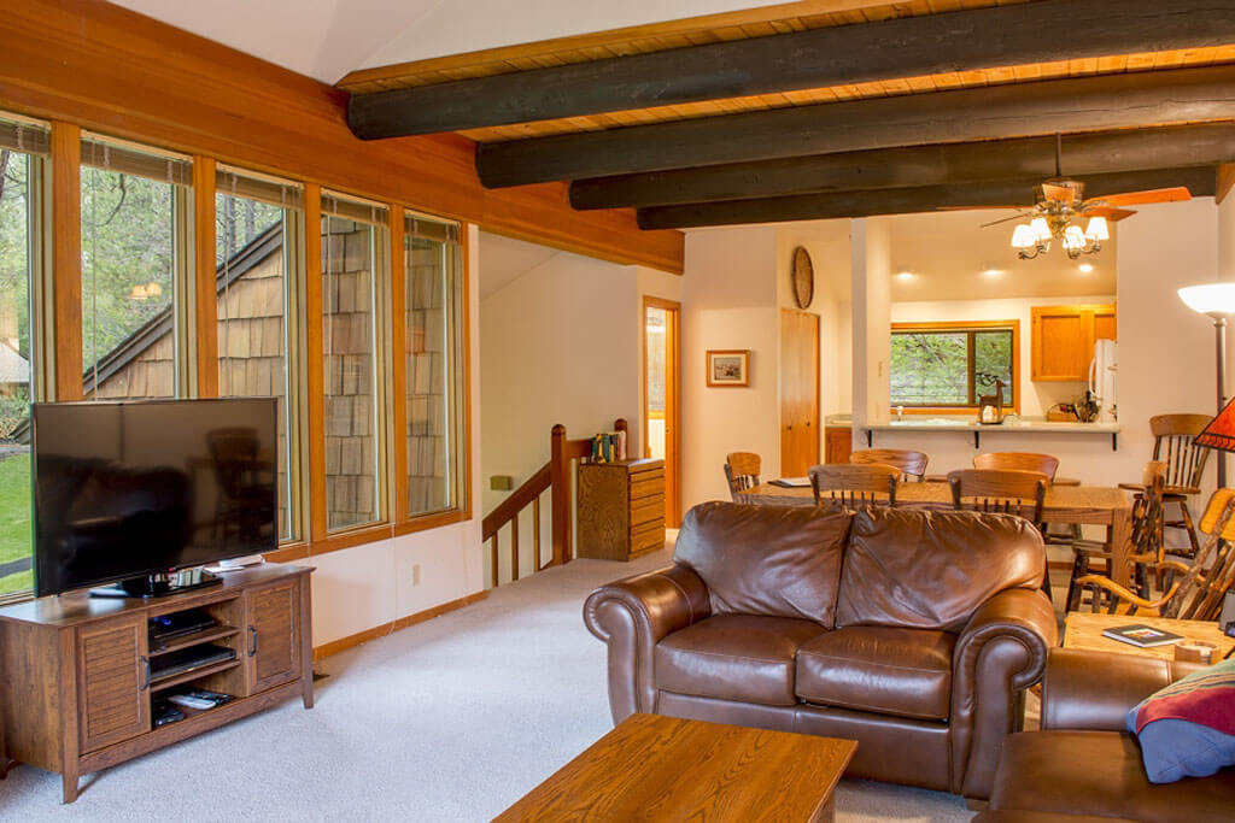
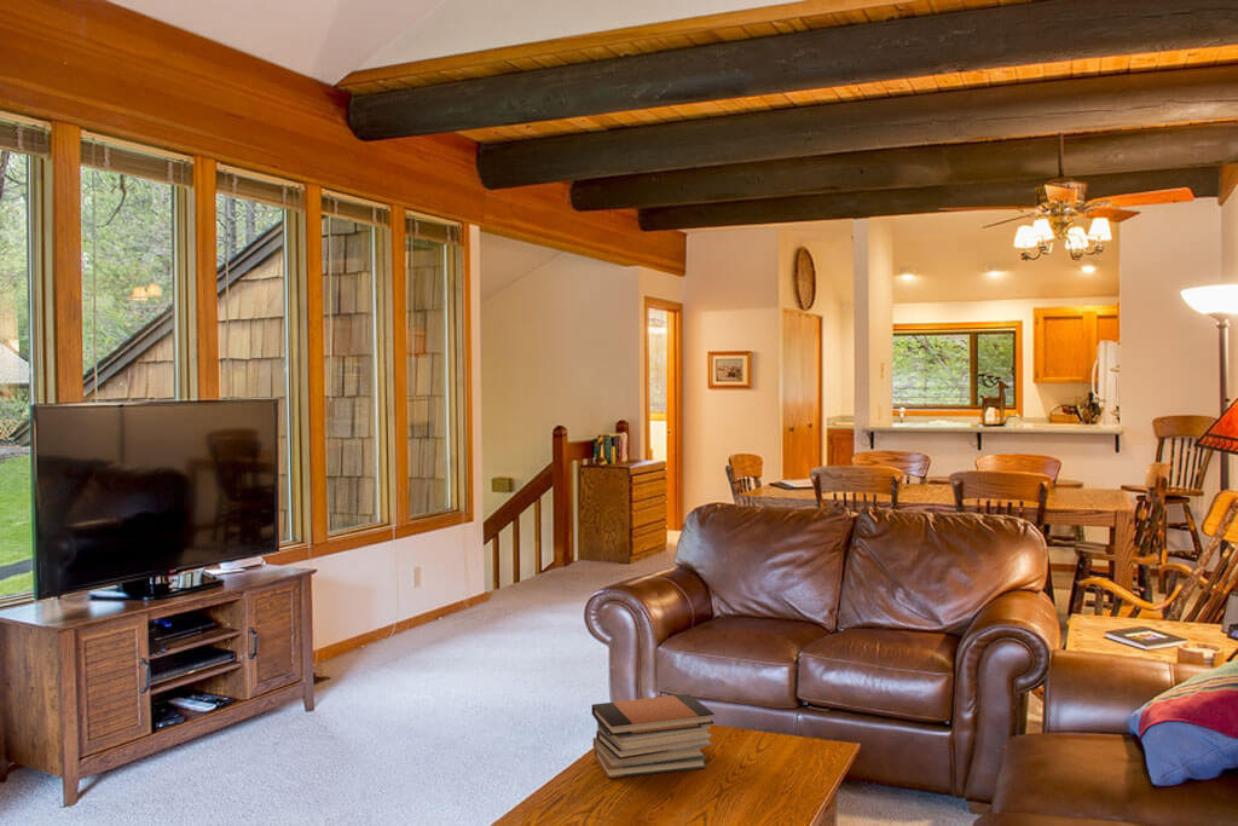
+ book stack (652, 734)
